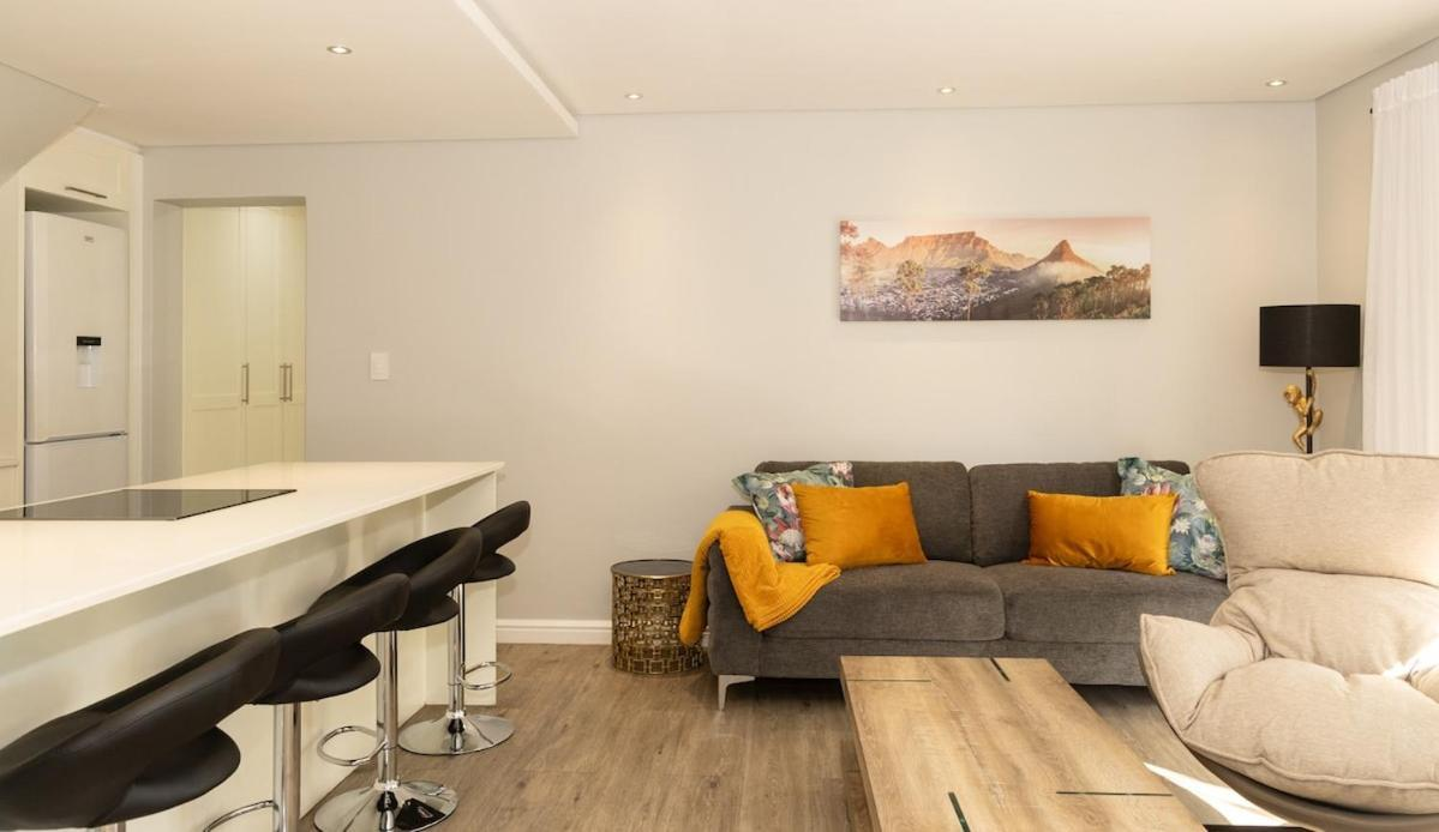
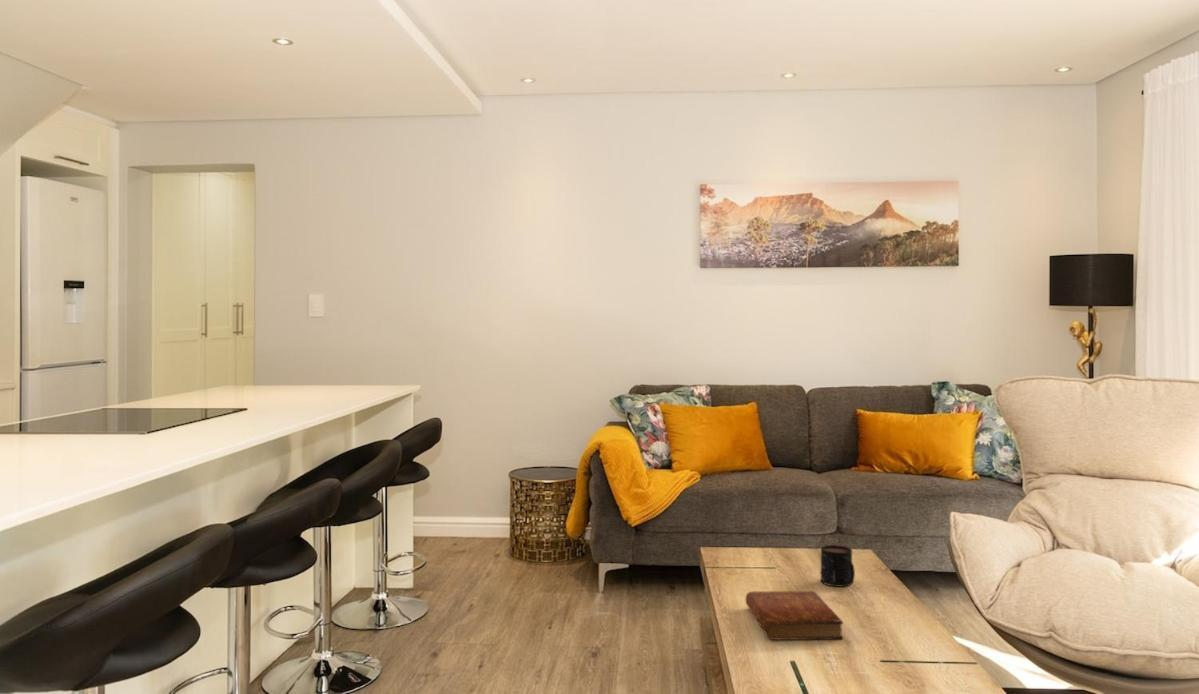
+ mug (840, 567)
+ bible (791, 614)
